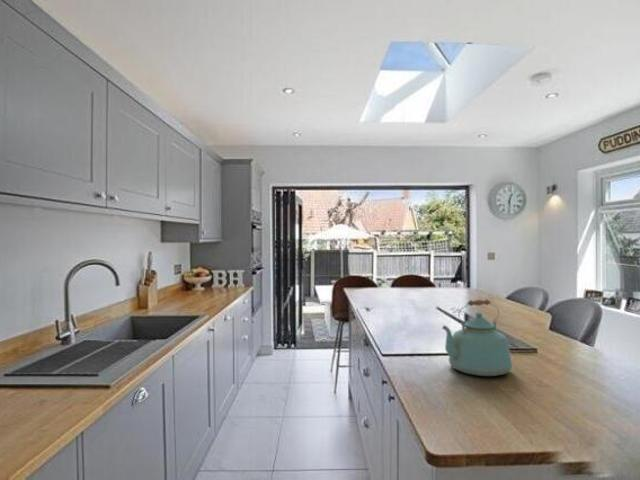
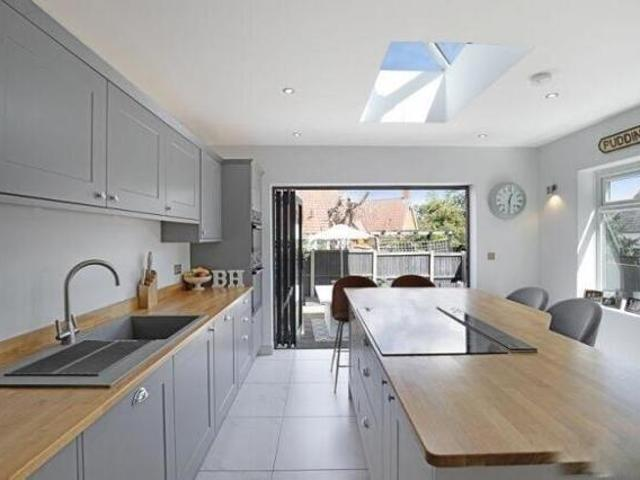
- kettle (474, 334)
